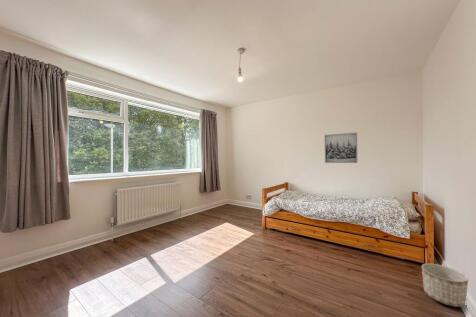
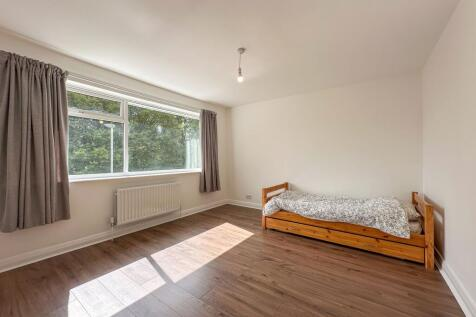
- planter (443, 285)
- wall art (340, 148)
